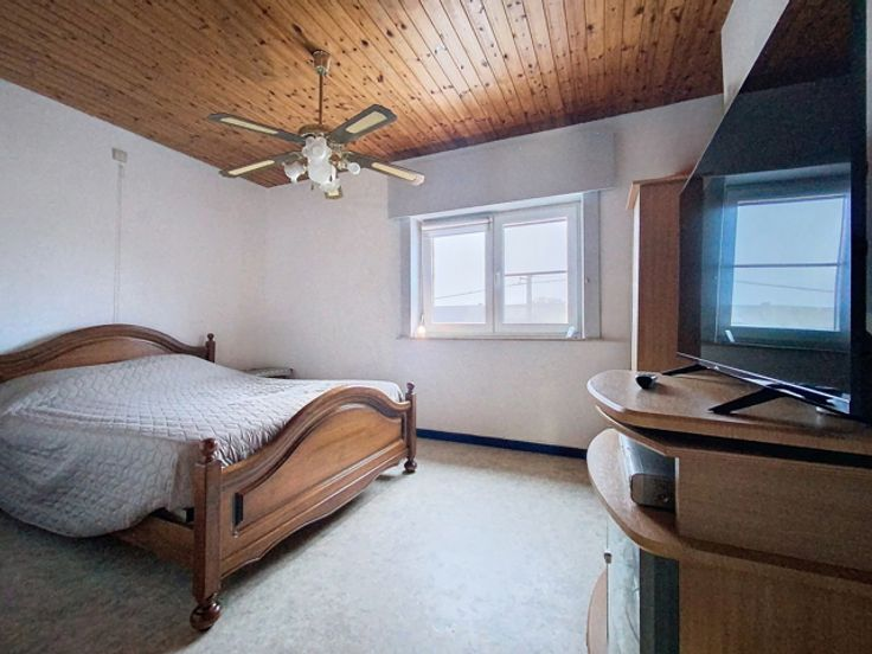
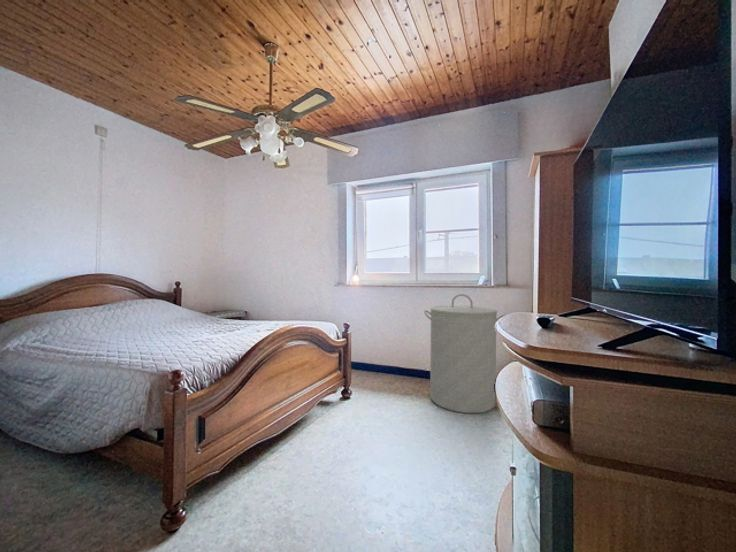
+ laundry hamper (462, 347)
